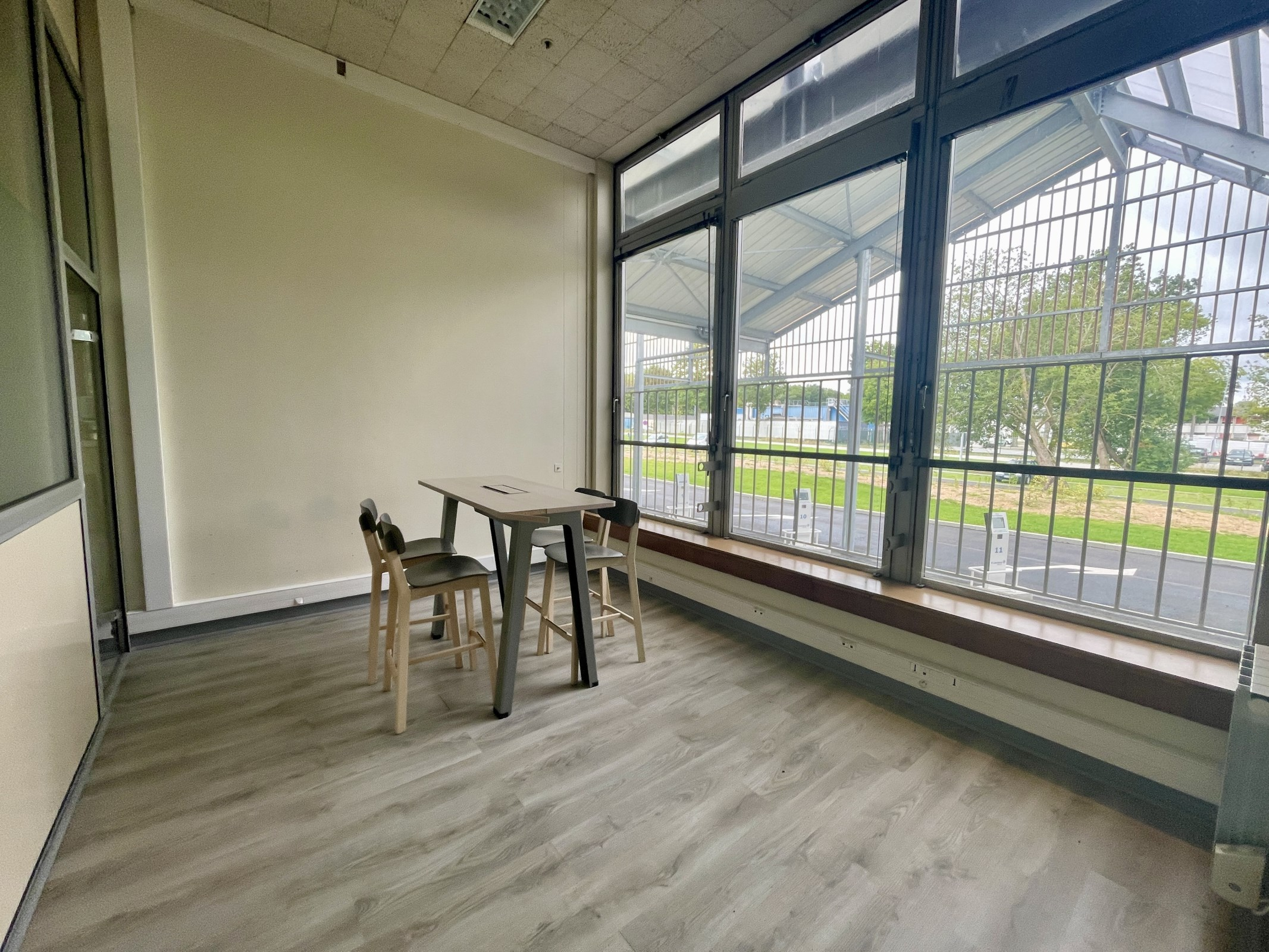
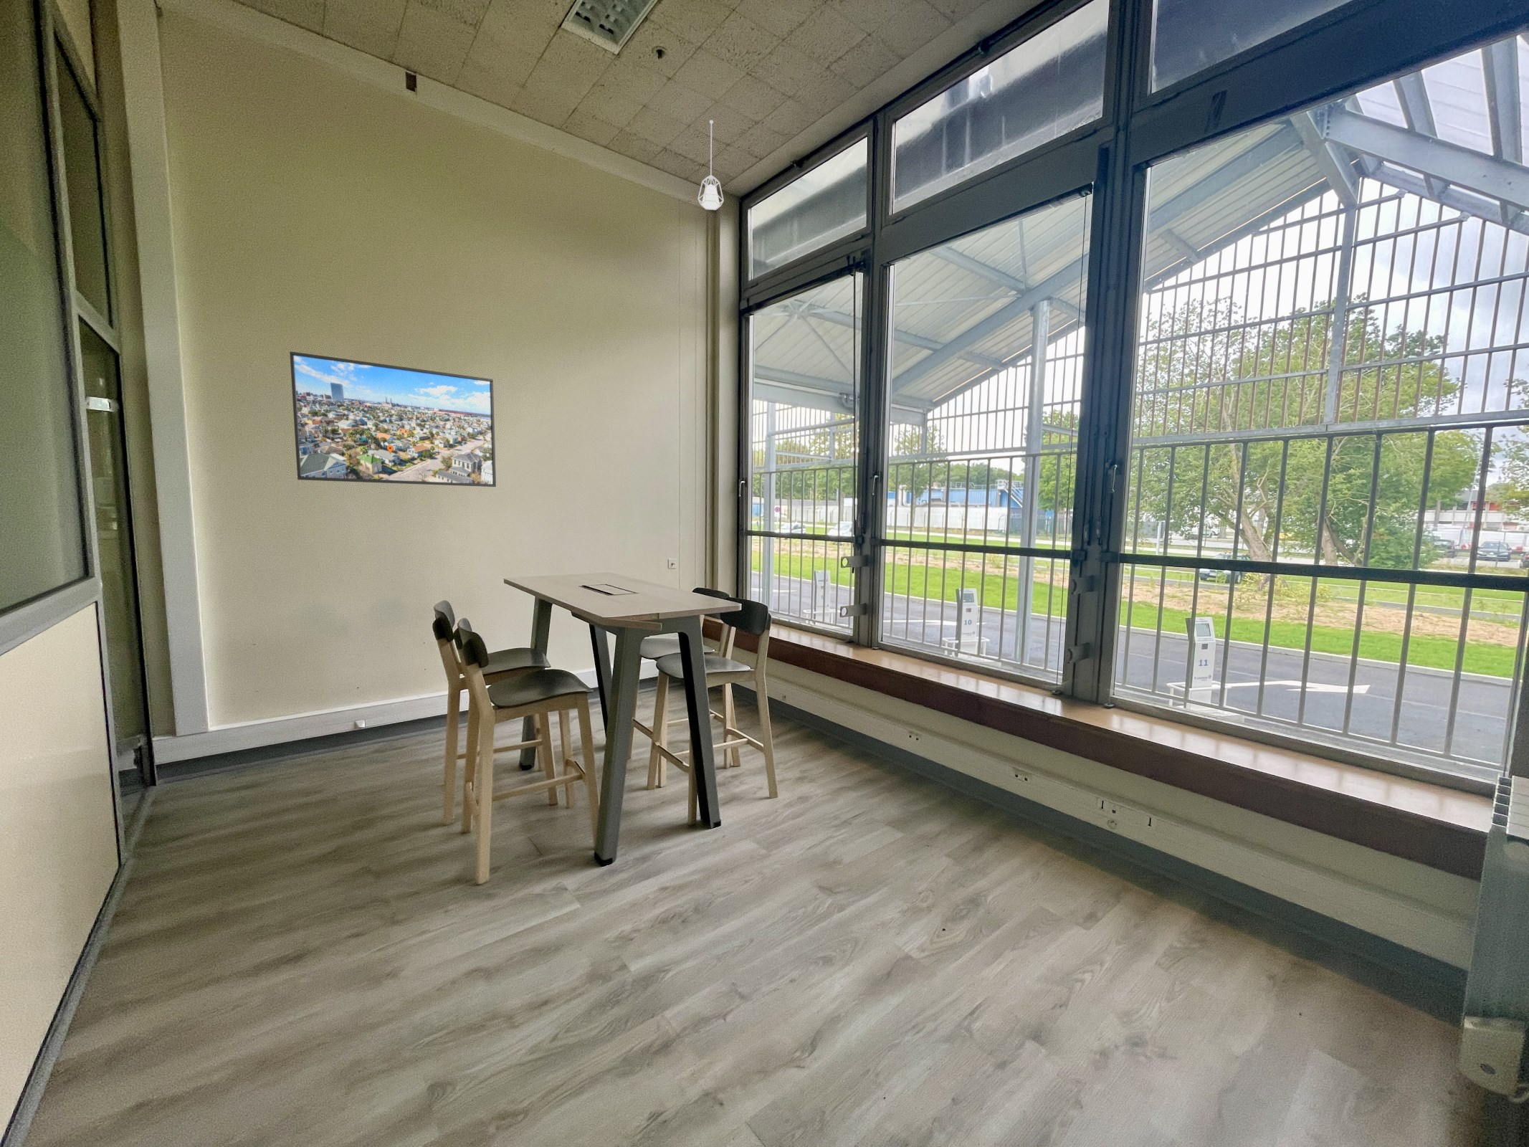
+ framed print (402, 425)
+ pendant lamp (711, 164)
